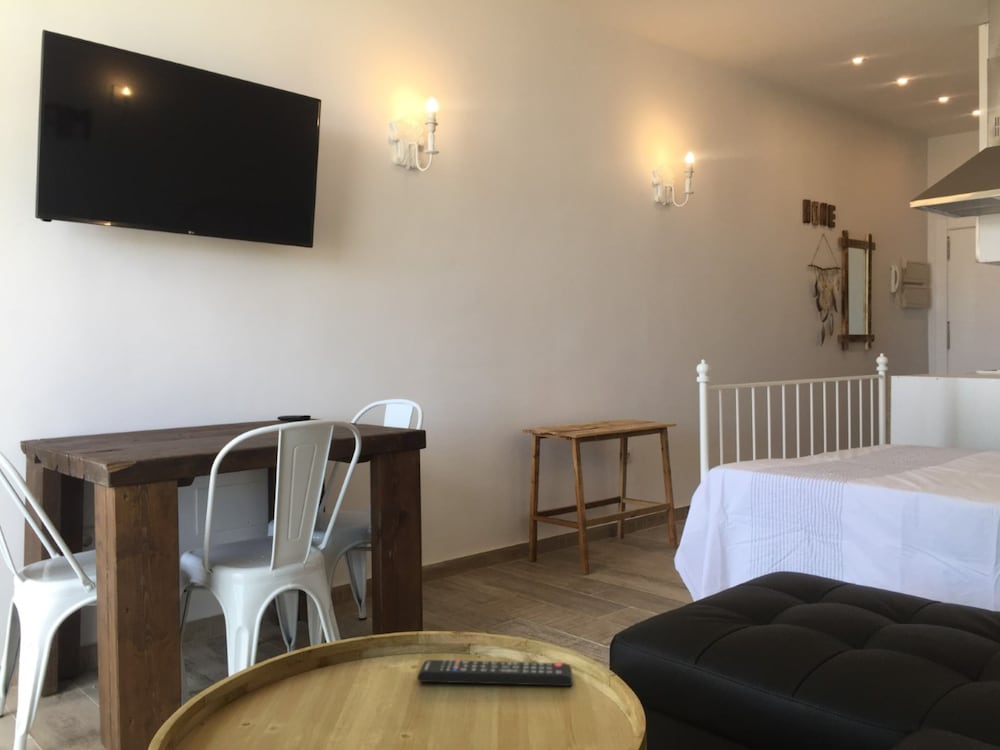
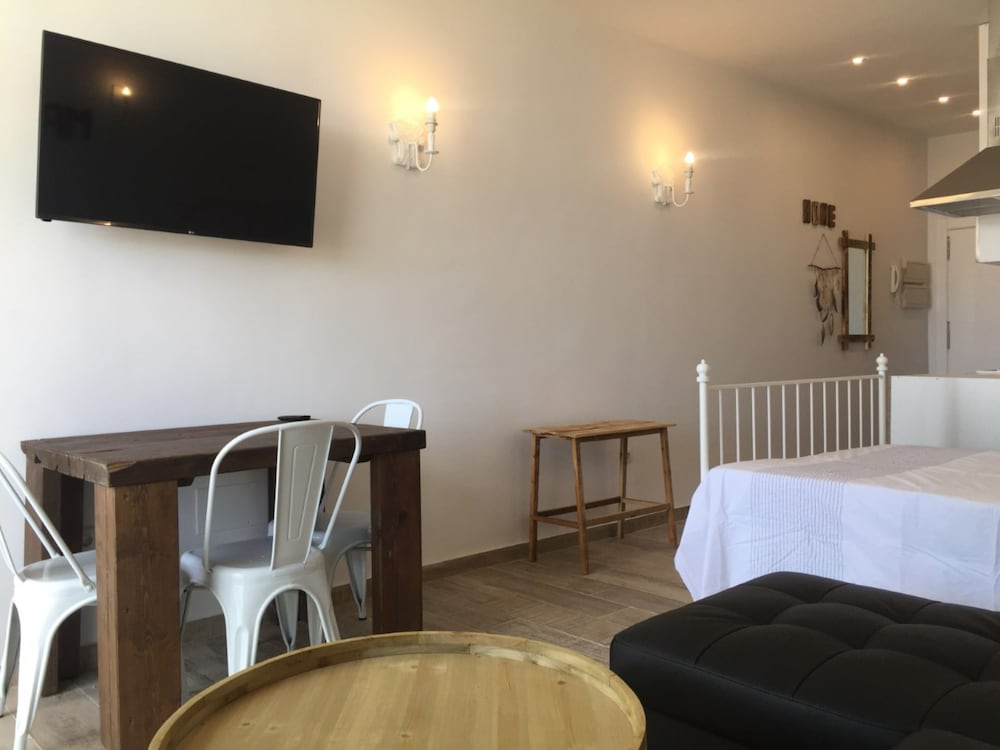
- remote control (495, 673)
